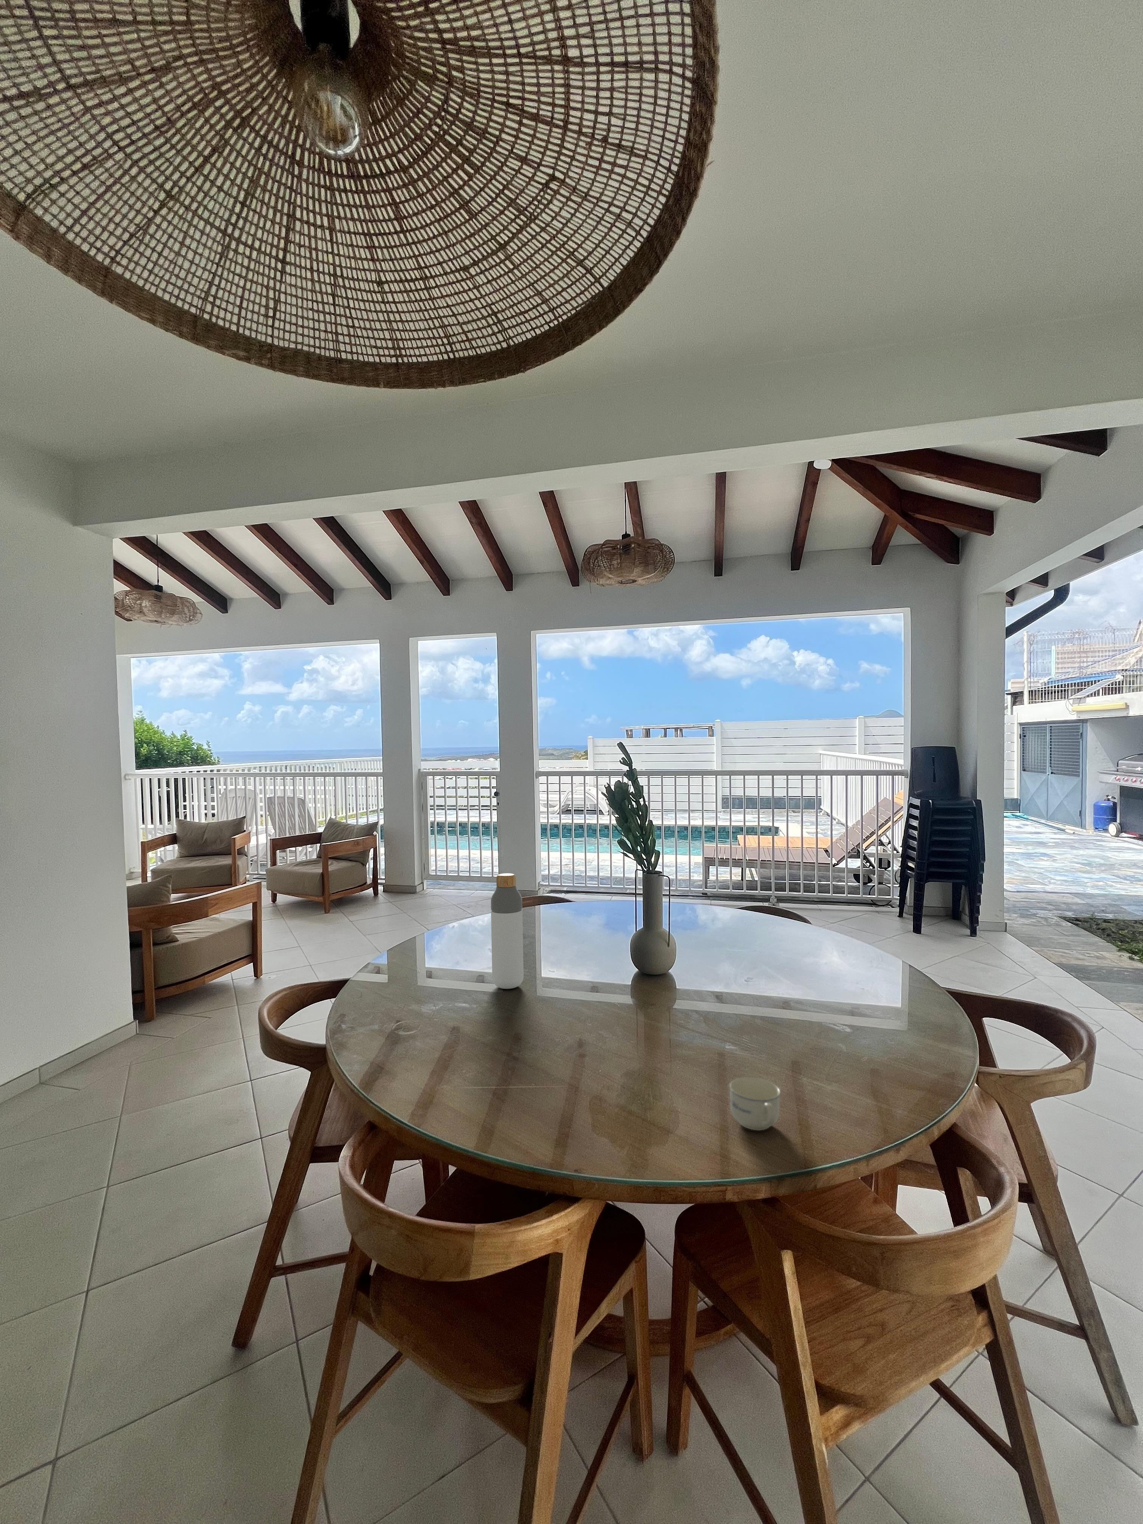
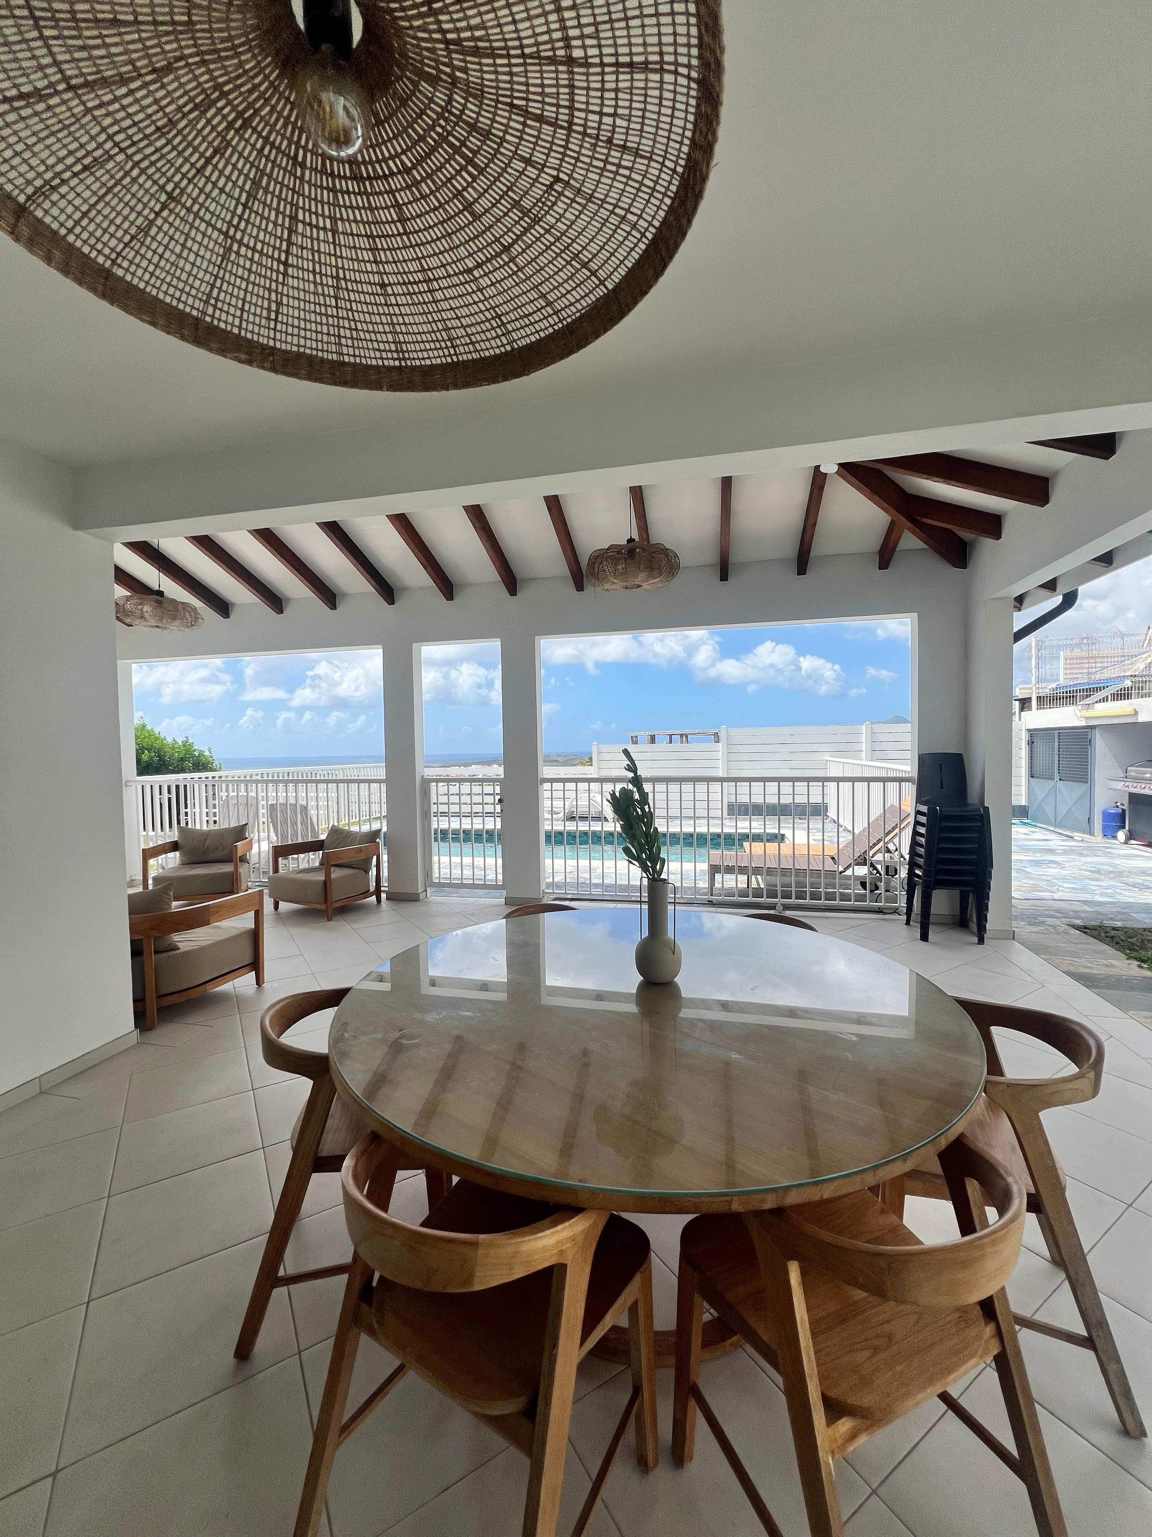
- cup (756, 1109)
- bottle (507, 930)
